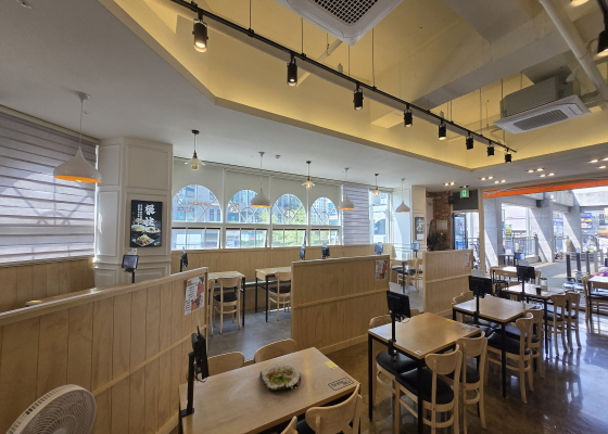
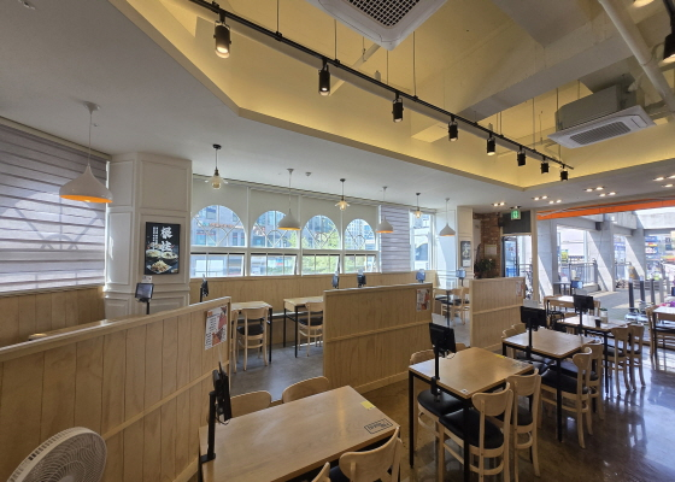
- salad plate (280, 374)
